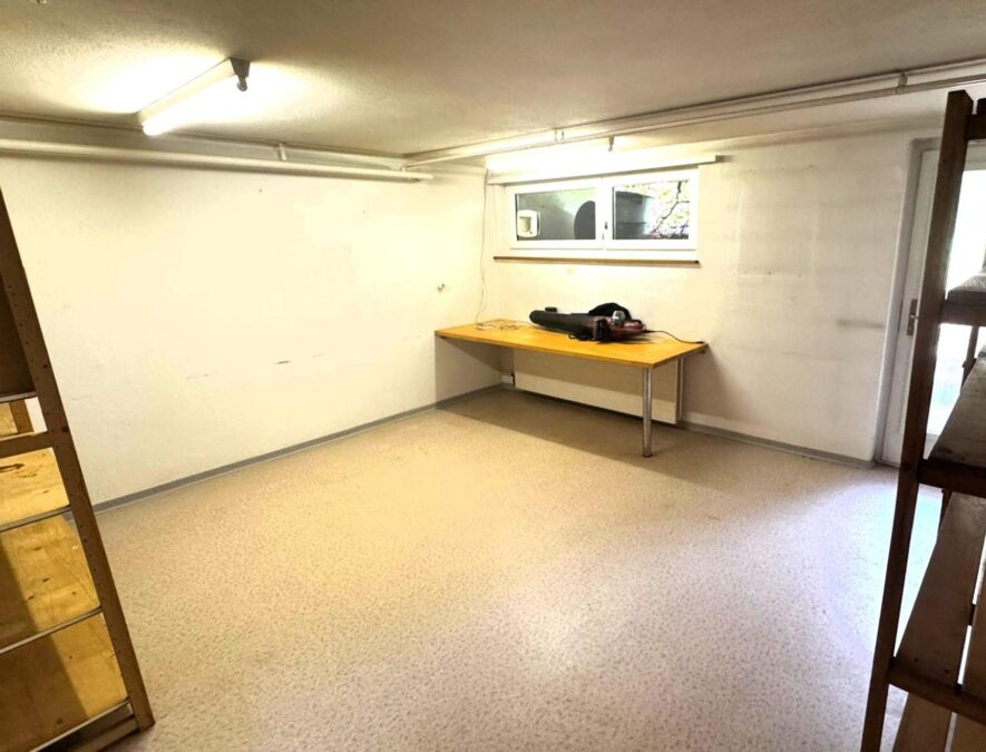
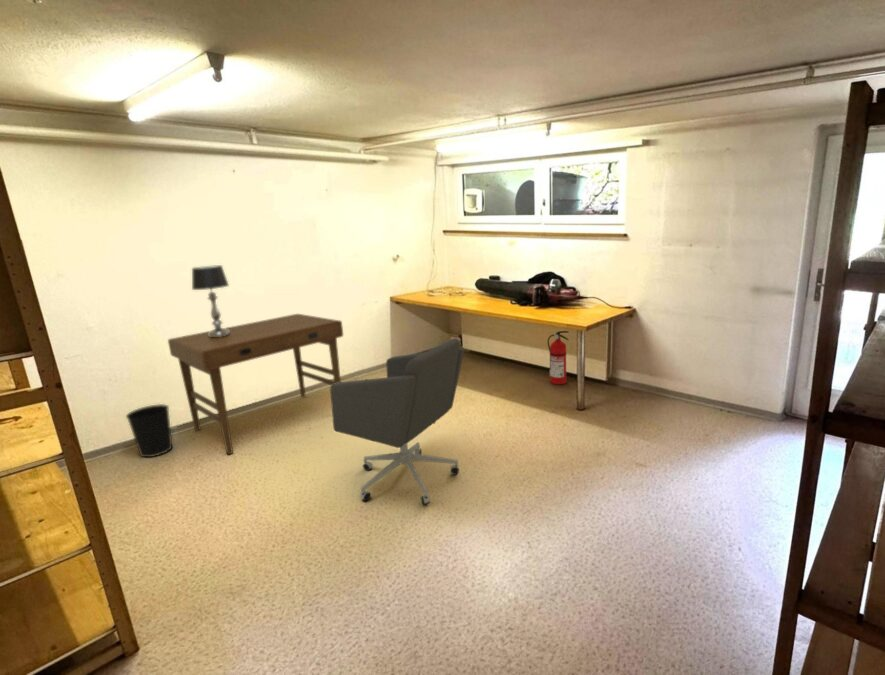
+ table lamp (213, 301)
+ desk (259, 357)
+ office chair (402, 414)
+ wastebasket (152, 431)
+ fire extinguisher (558, 356)
